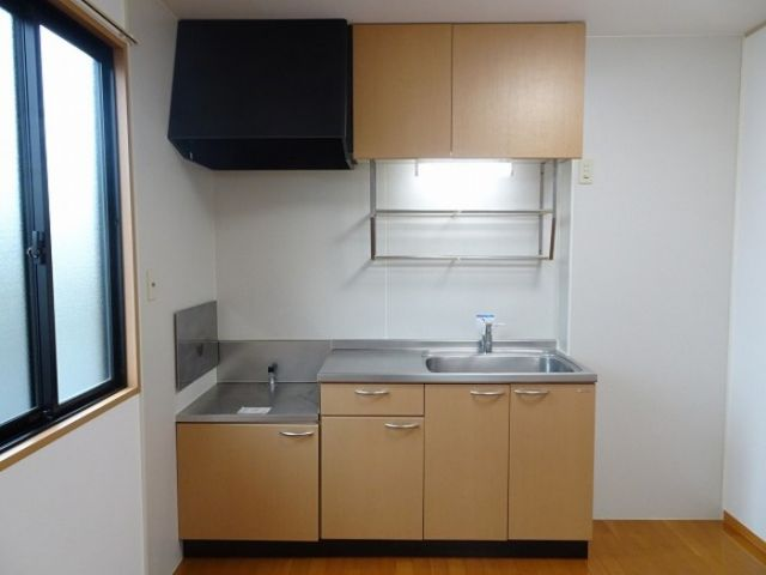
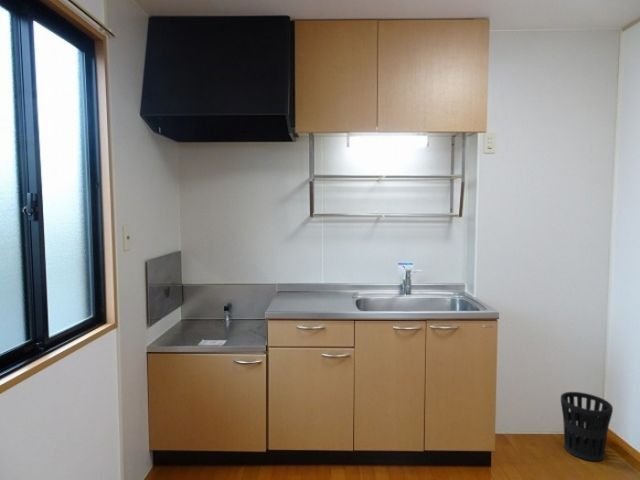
+ wastebasket (584, 426)
